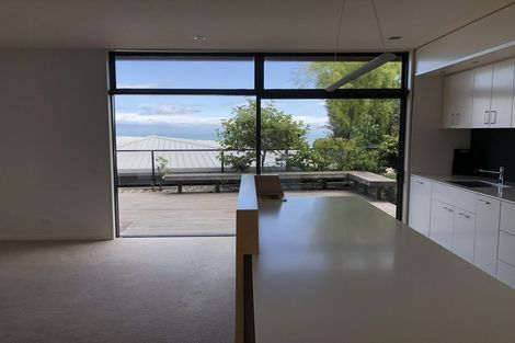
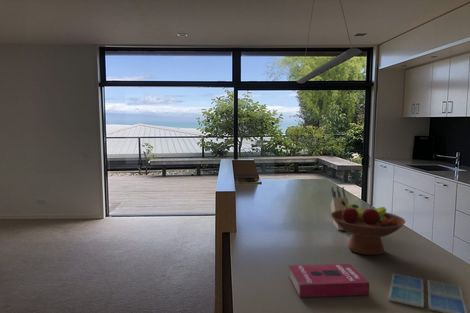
+ knife block (341, 207)
+ drink coaster (428, 293)
+ fruit bowl (366, 227)
+ book (326, 279)
